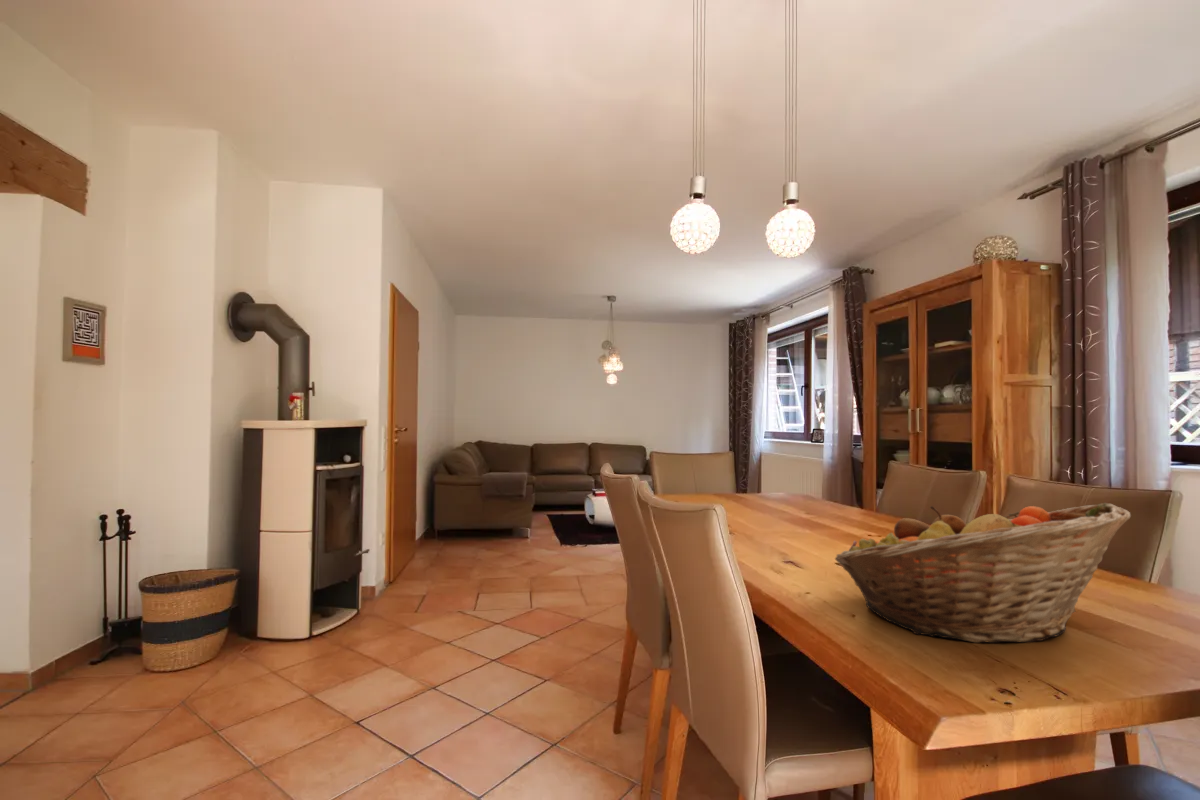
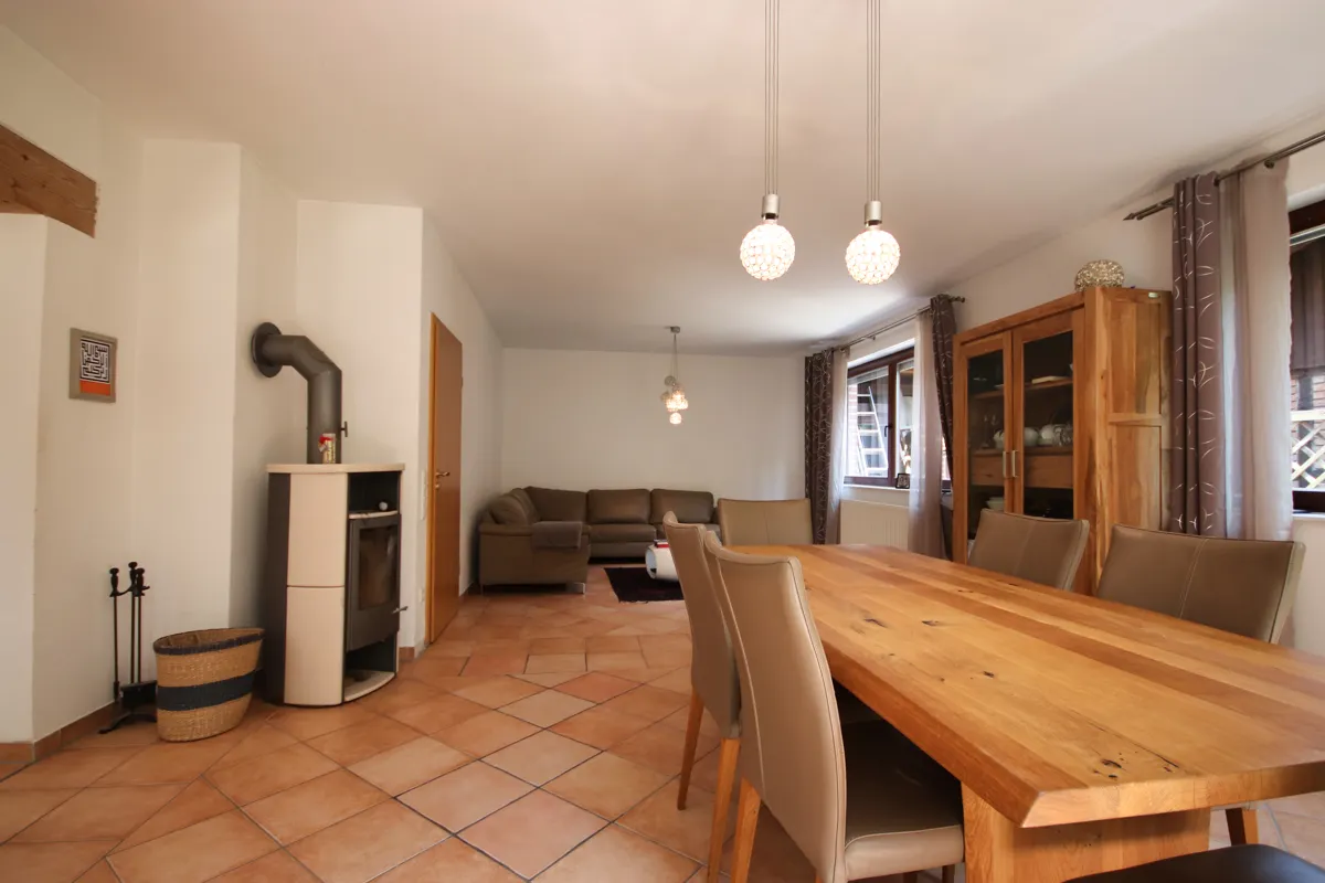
- fruit basket (973, 555)
